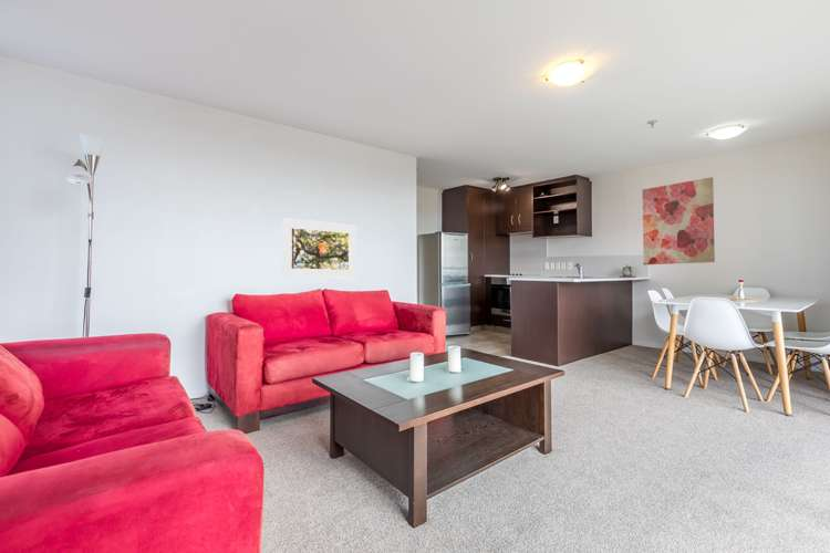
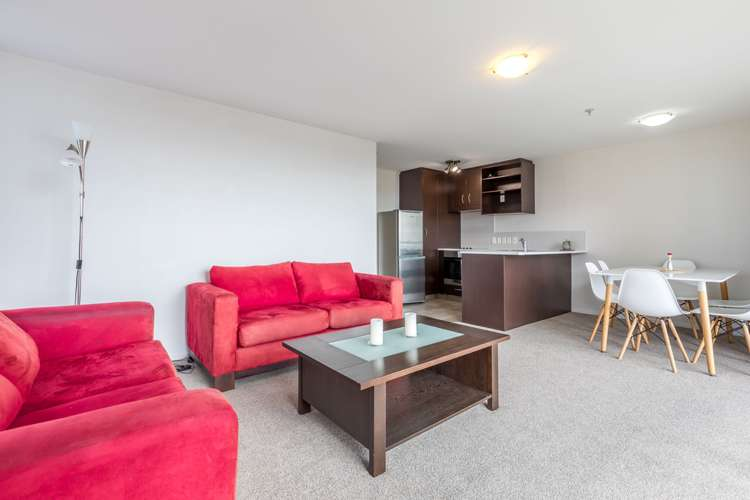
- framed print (321, 250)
- wall art (676, 223)
